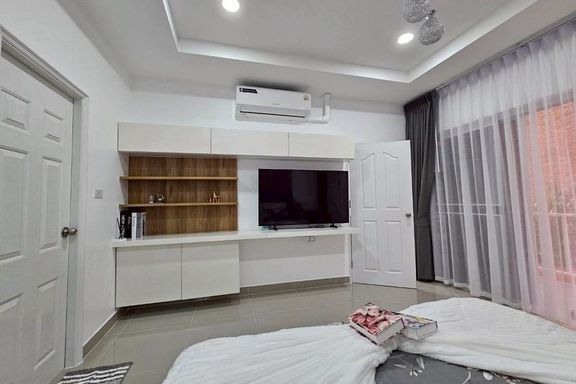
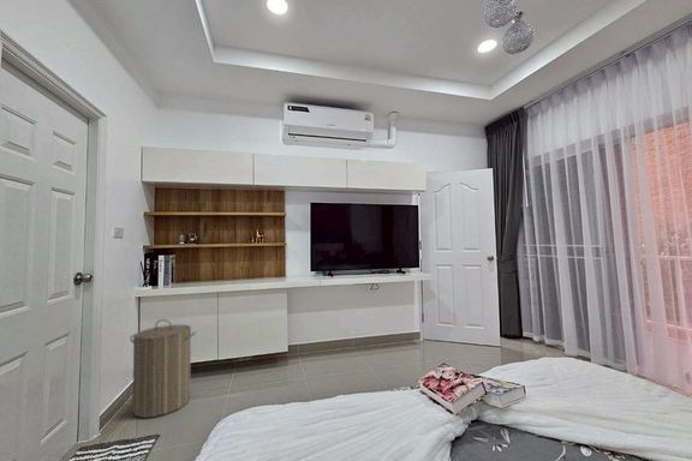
+ laundry hamper (162, 360)
